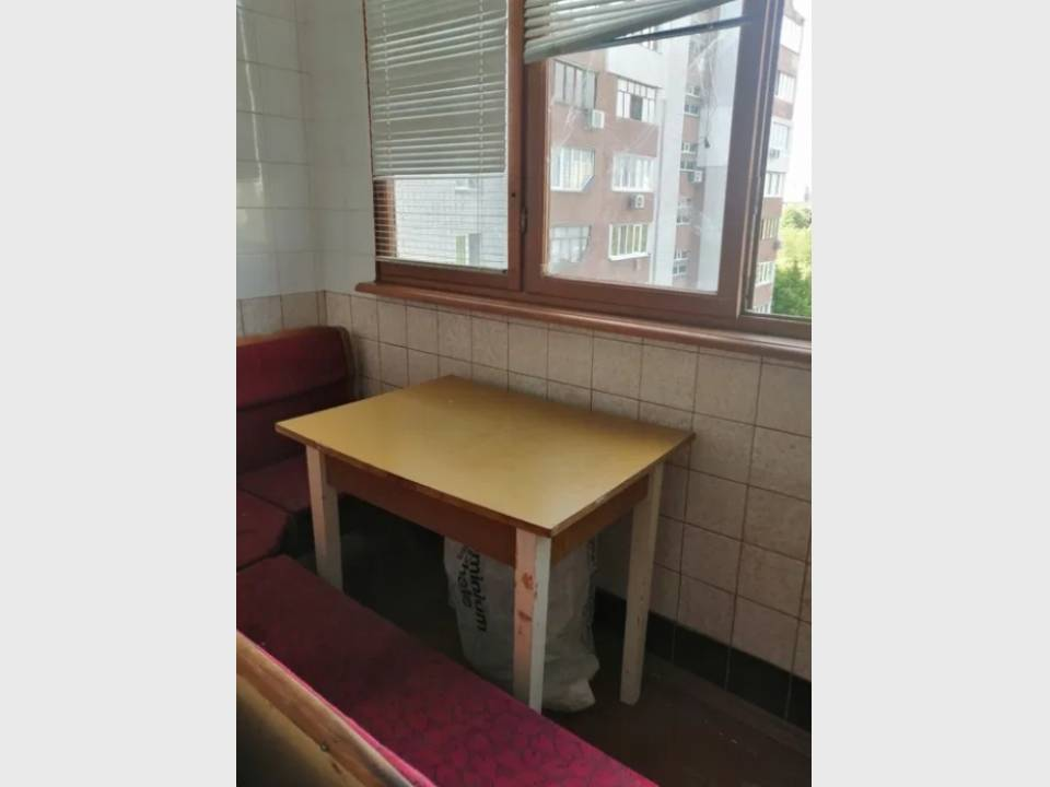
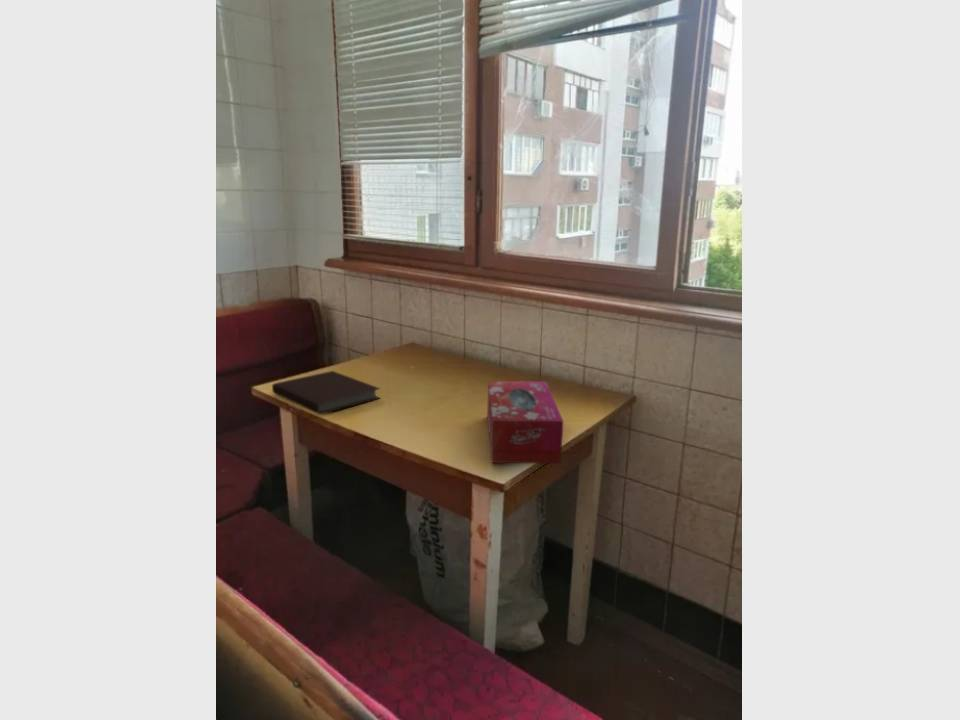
+ notebook (326, 391)
+ tissue box (521, 418)
